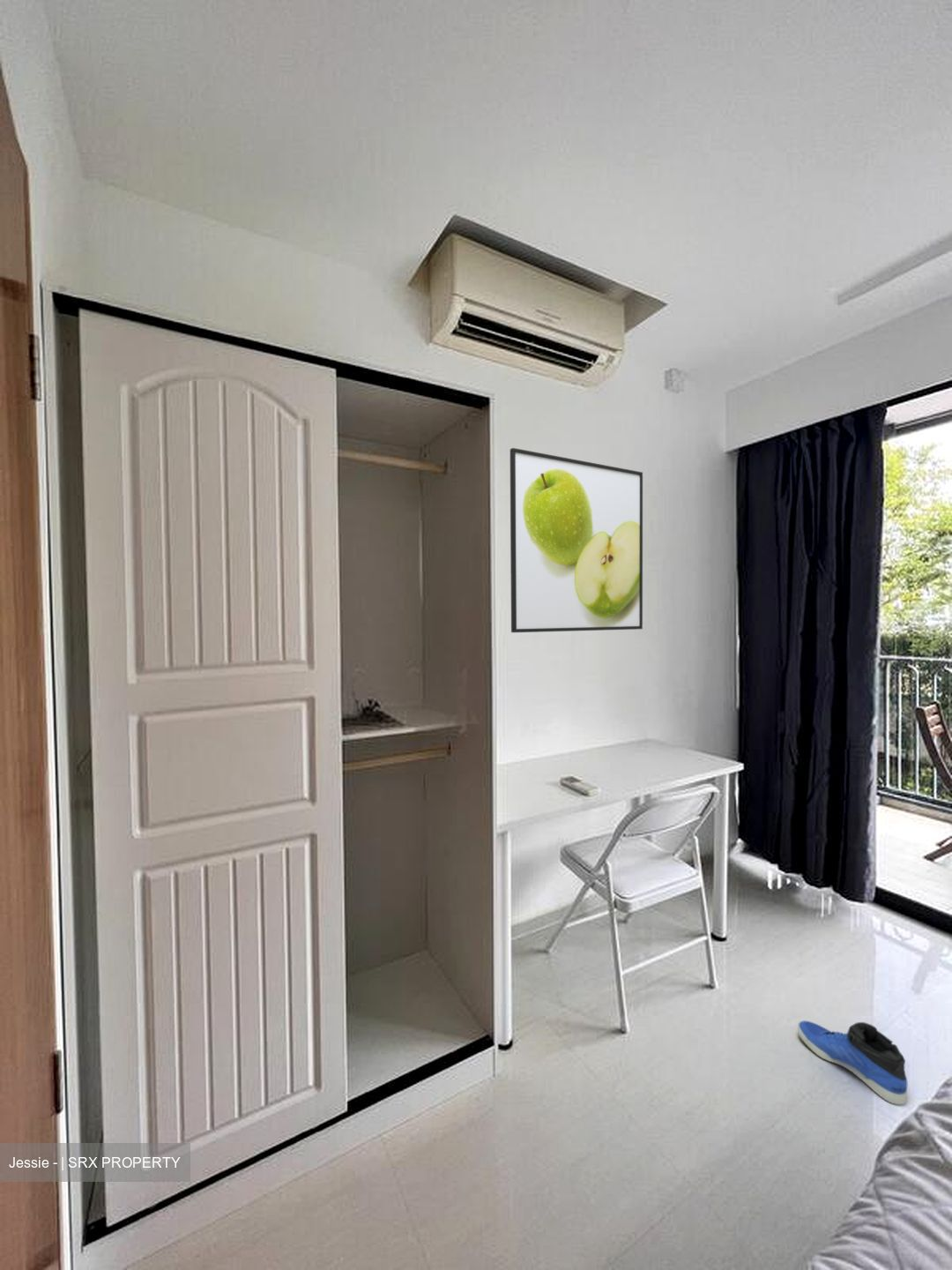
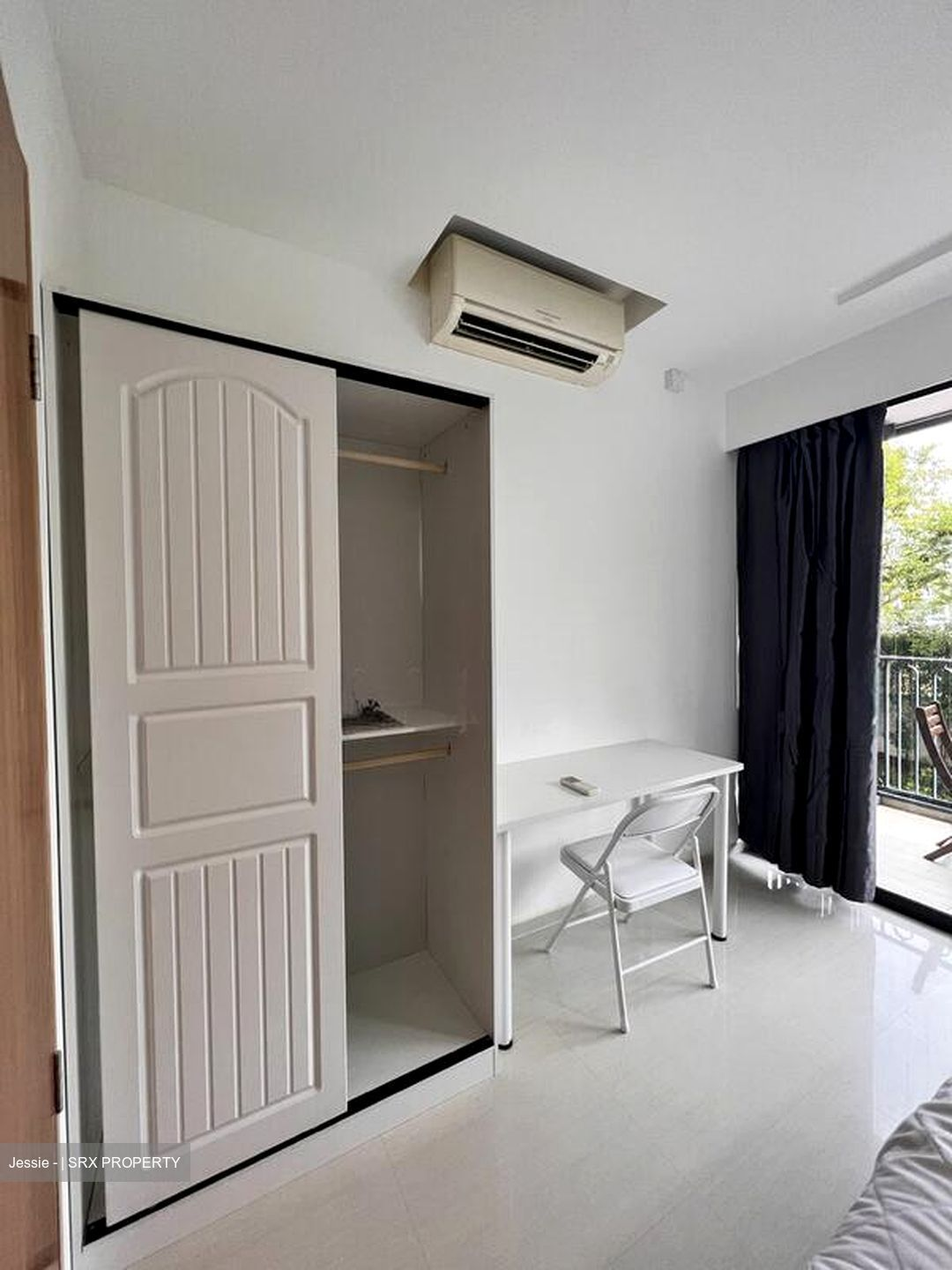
- sneaker (848, 1040)
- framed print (581, 546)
